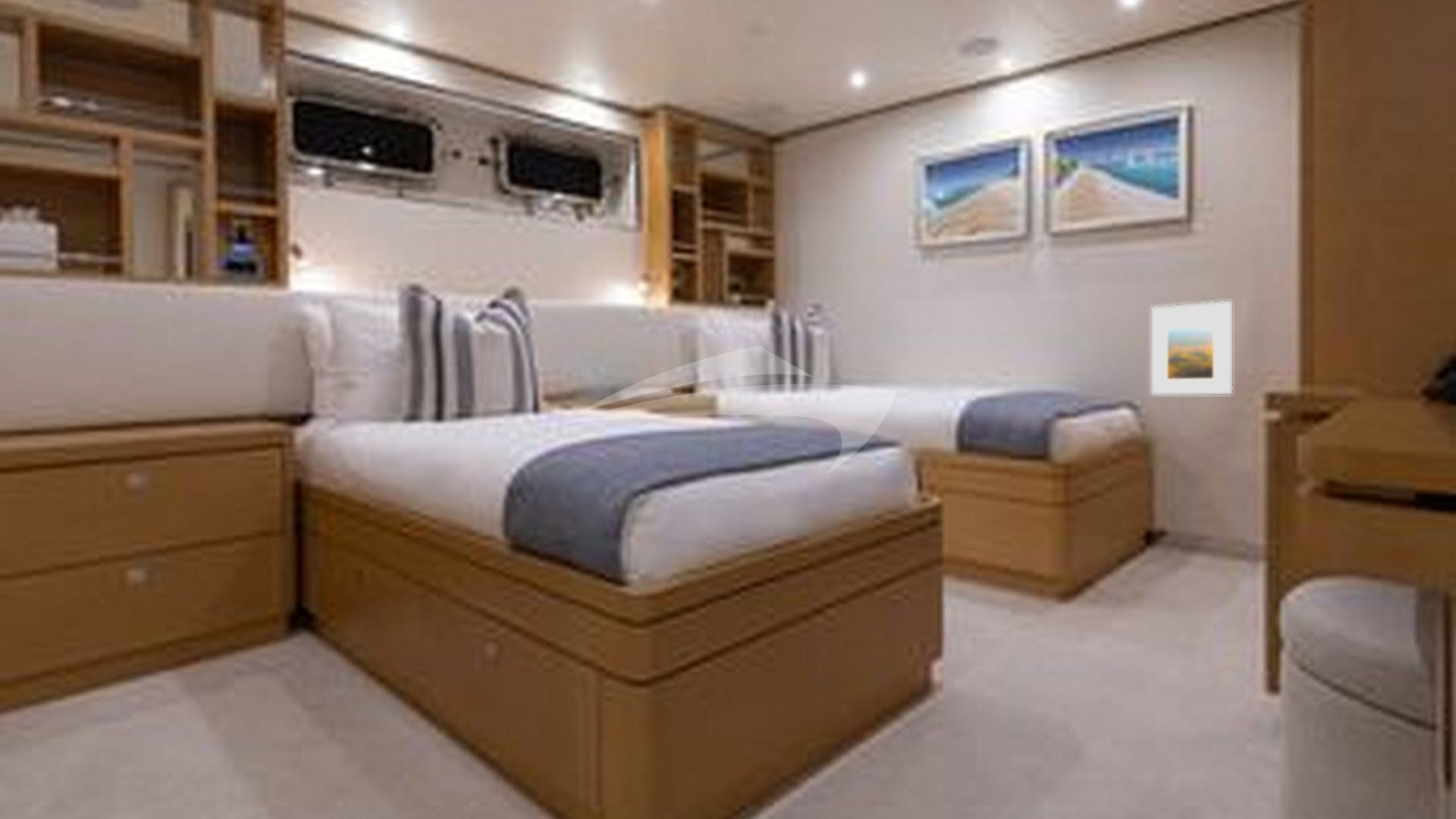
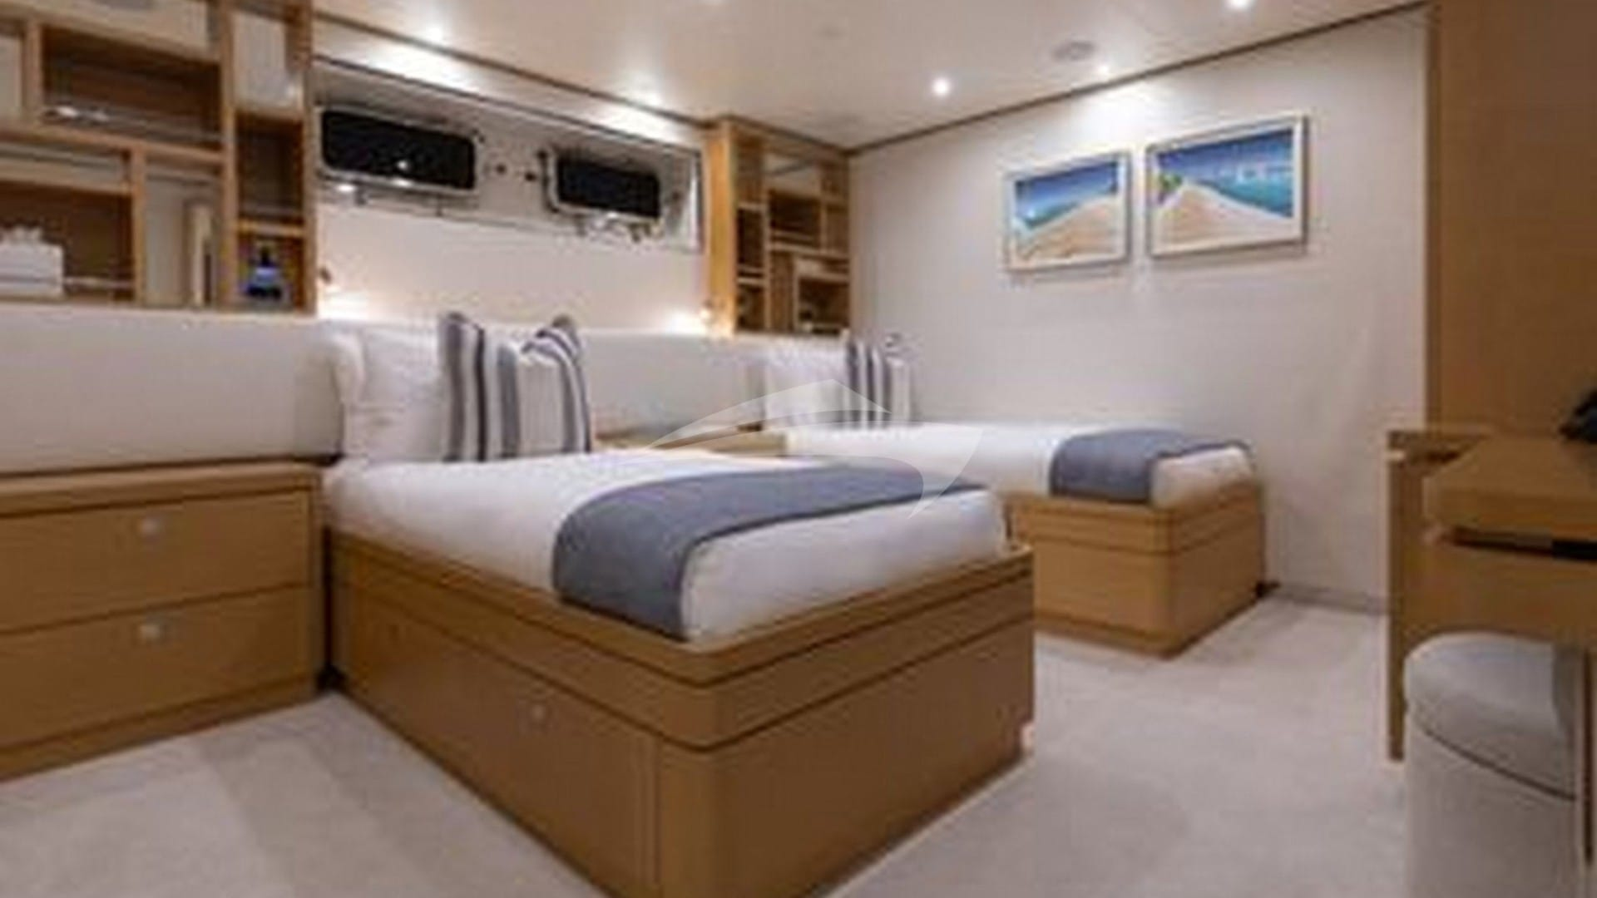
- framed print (1190, 349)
